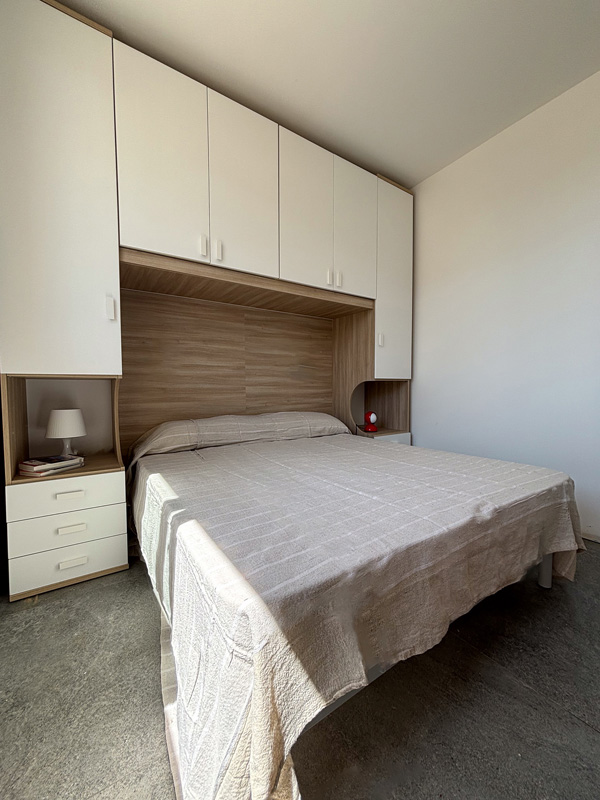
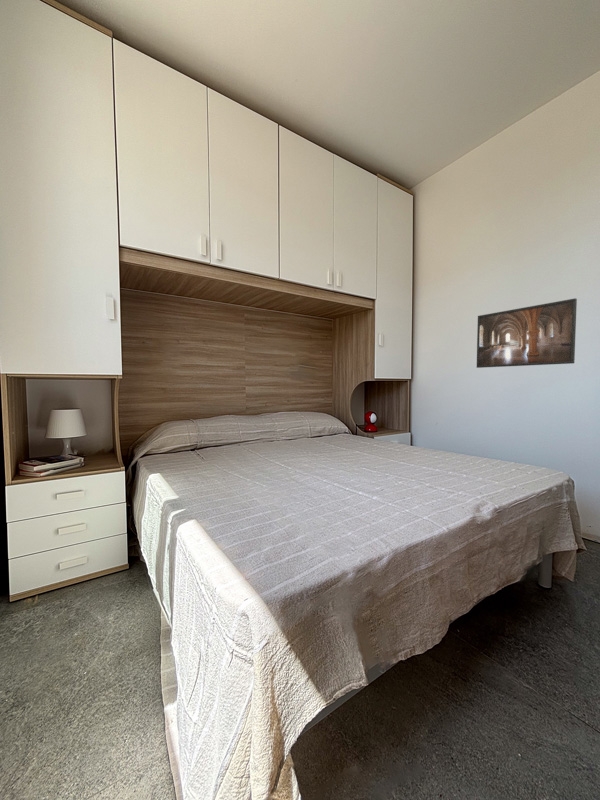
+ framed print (520, 337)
